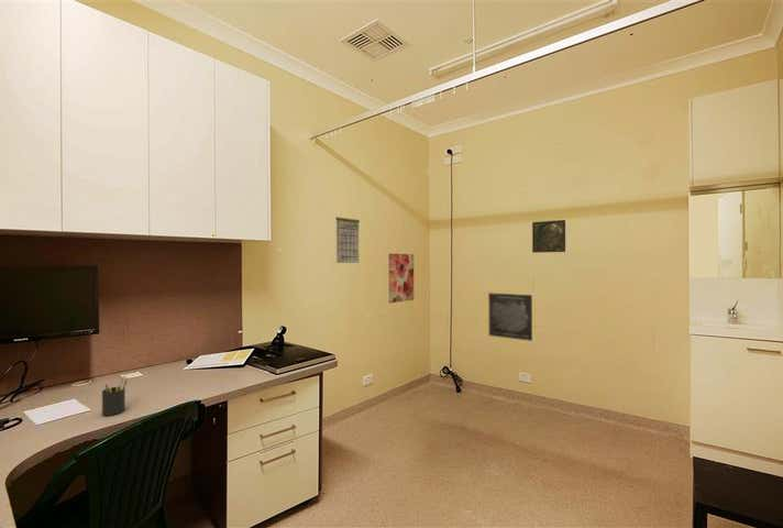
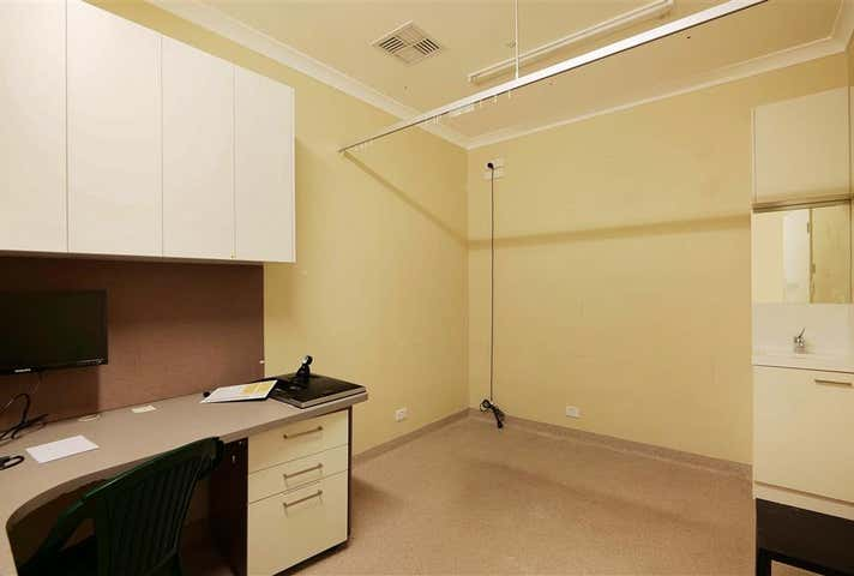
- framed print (548, 237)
- wall art (509, 316)
- calendar (348, 235)
- wall art (401, 277)
- pen holder (114, 393)
